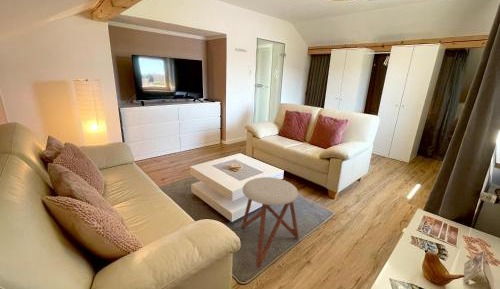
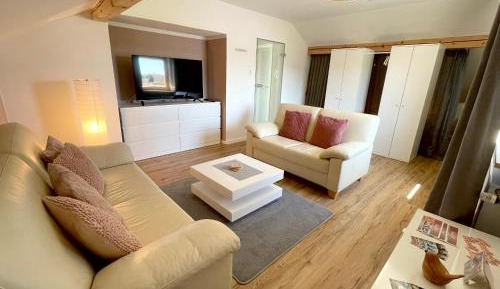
- stool (264, 213)
